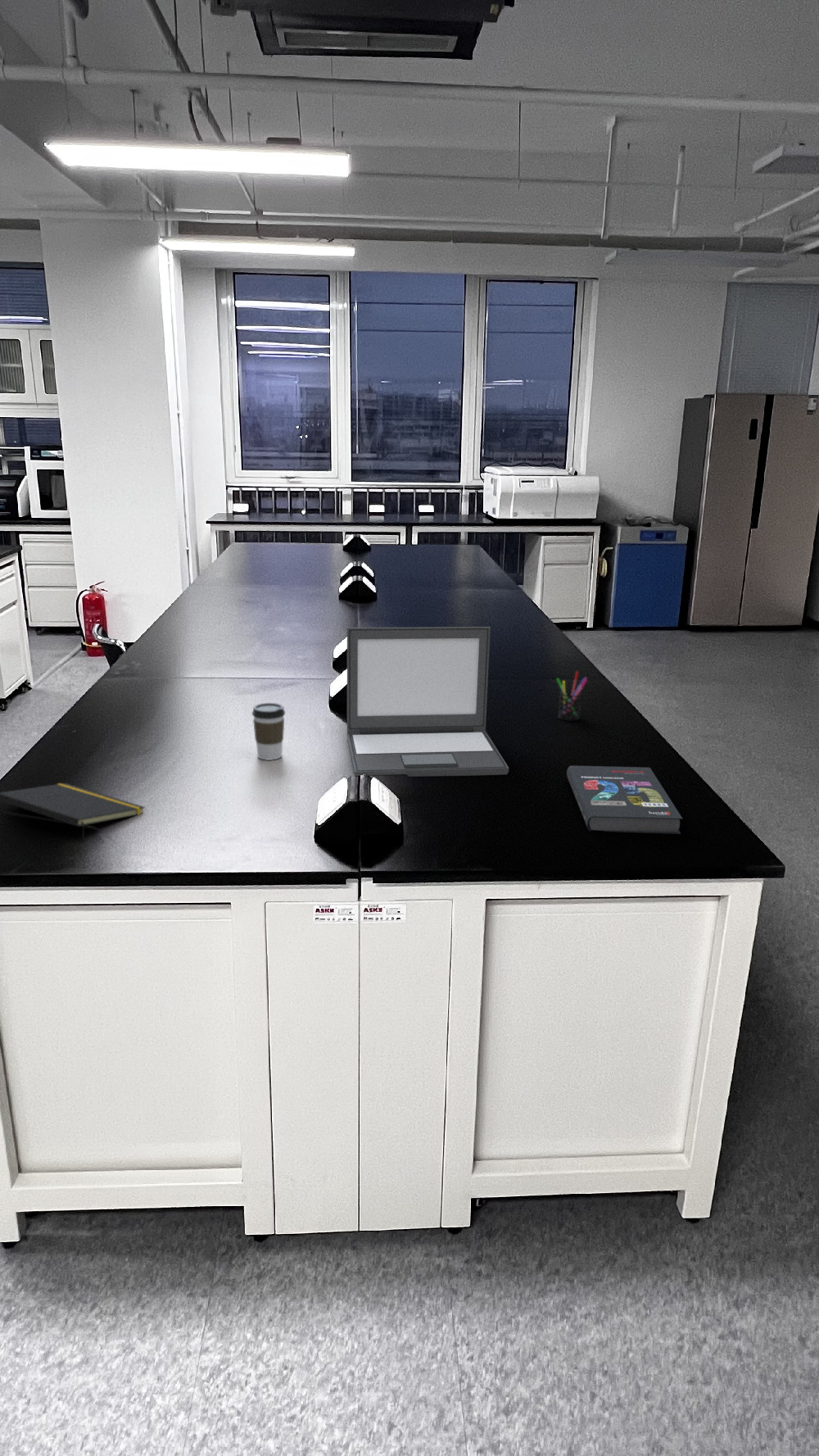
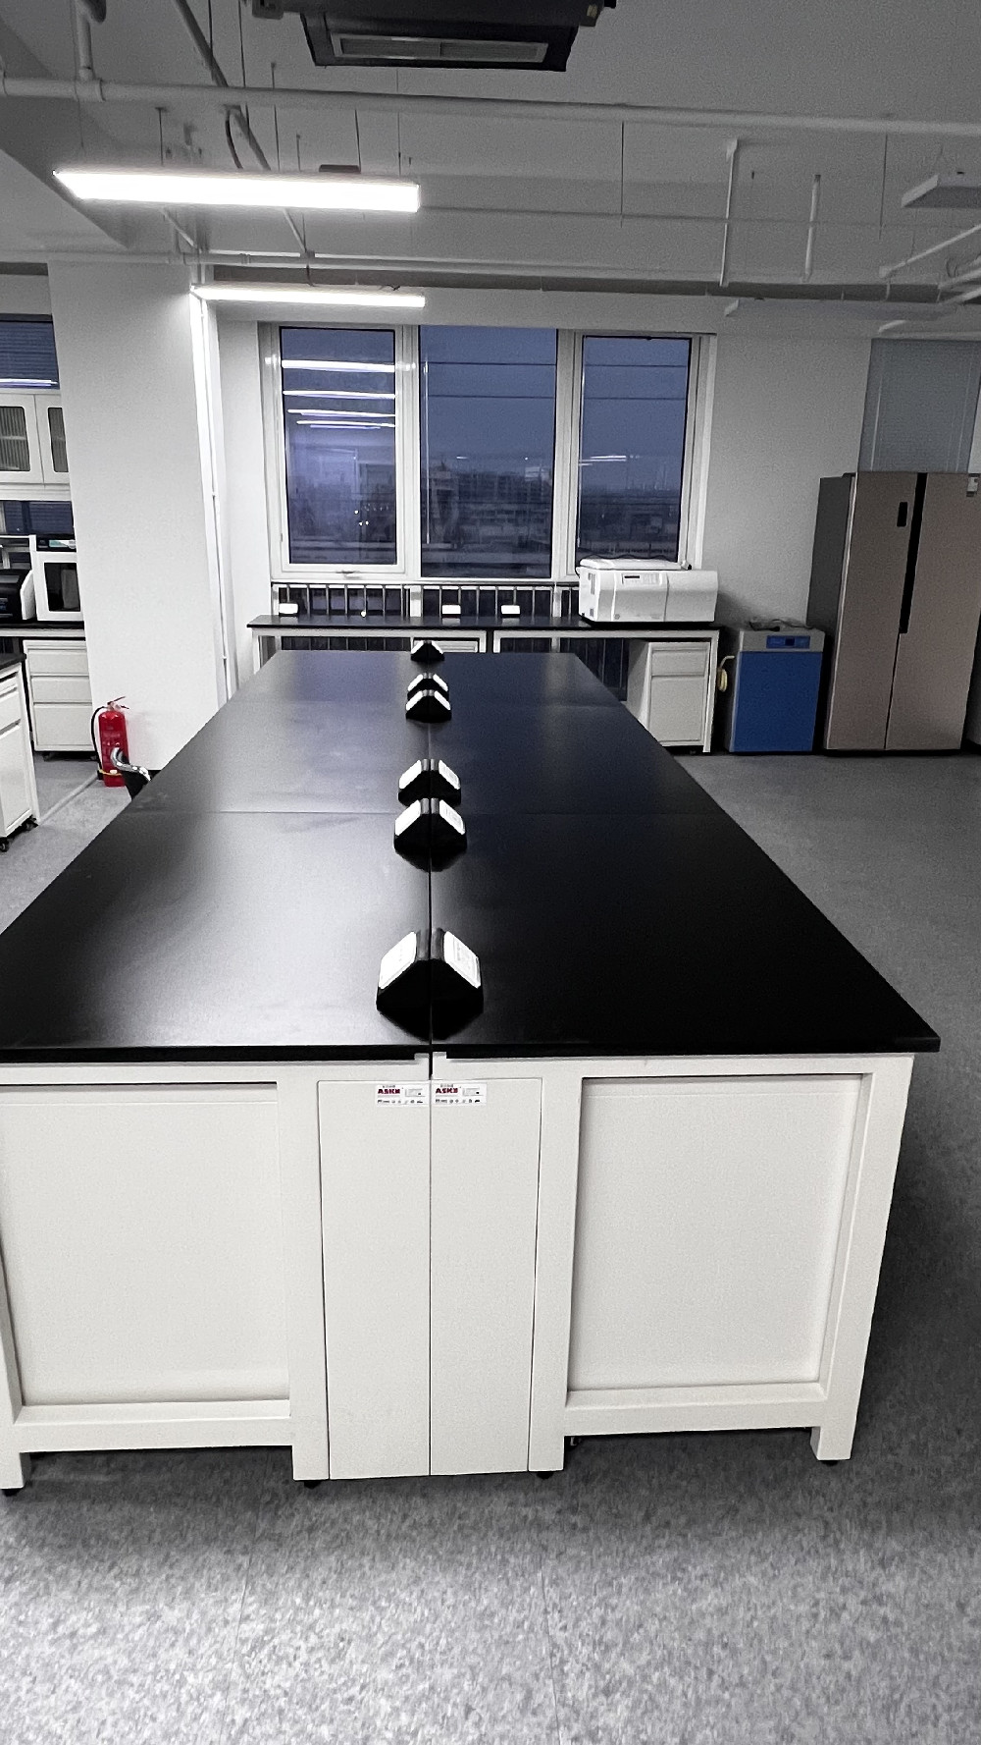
- pen holder (568, 695)
- book (620, 797)
- laptop (425, 698)
- notepad (71, 803)
- coffee cup (269, 732)
